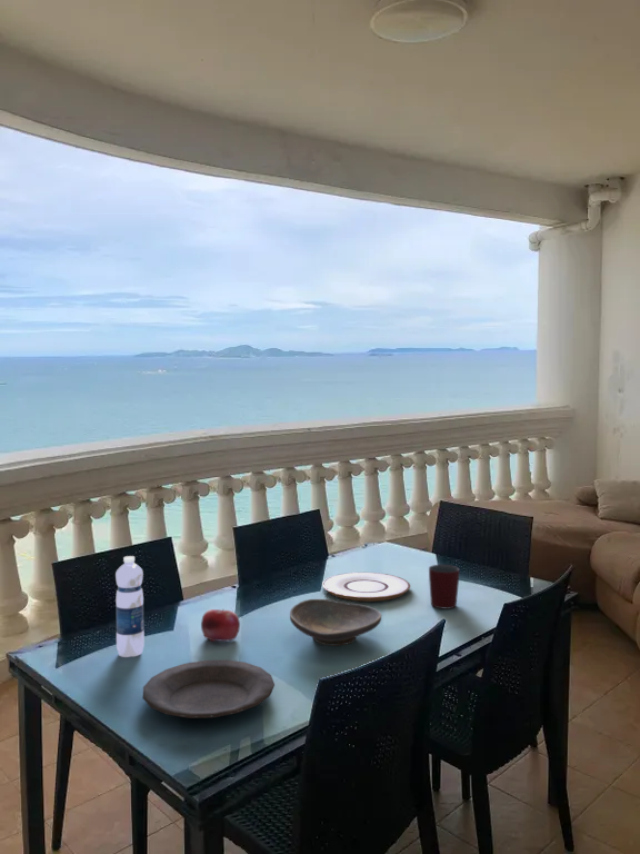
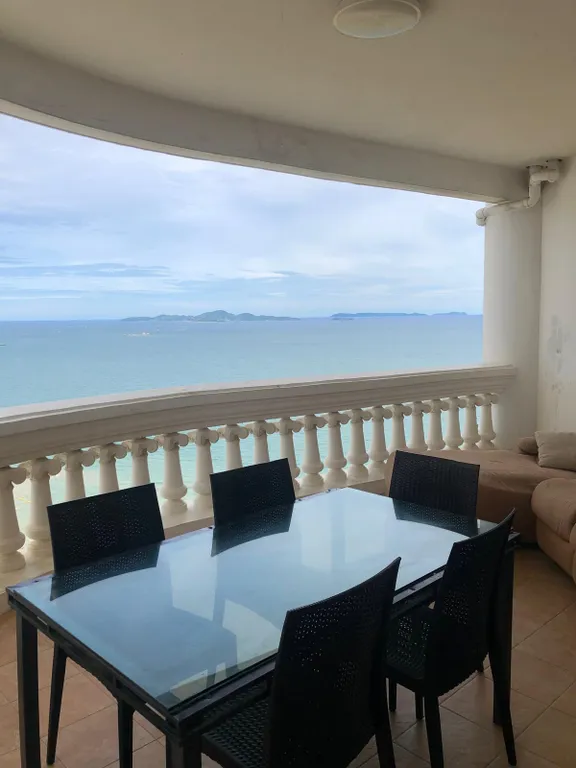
- mug (446, 585)
- decorative bowl (336, 624)
- fruit (219, 623)
- water bottle (129, 605)
- plate (366, 586)
- plate (209, 691)
